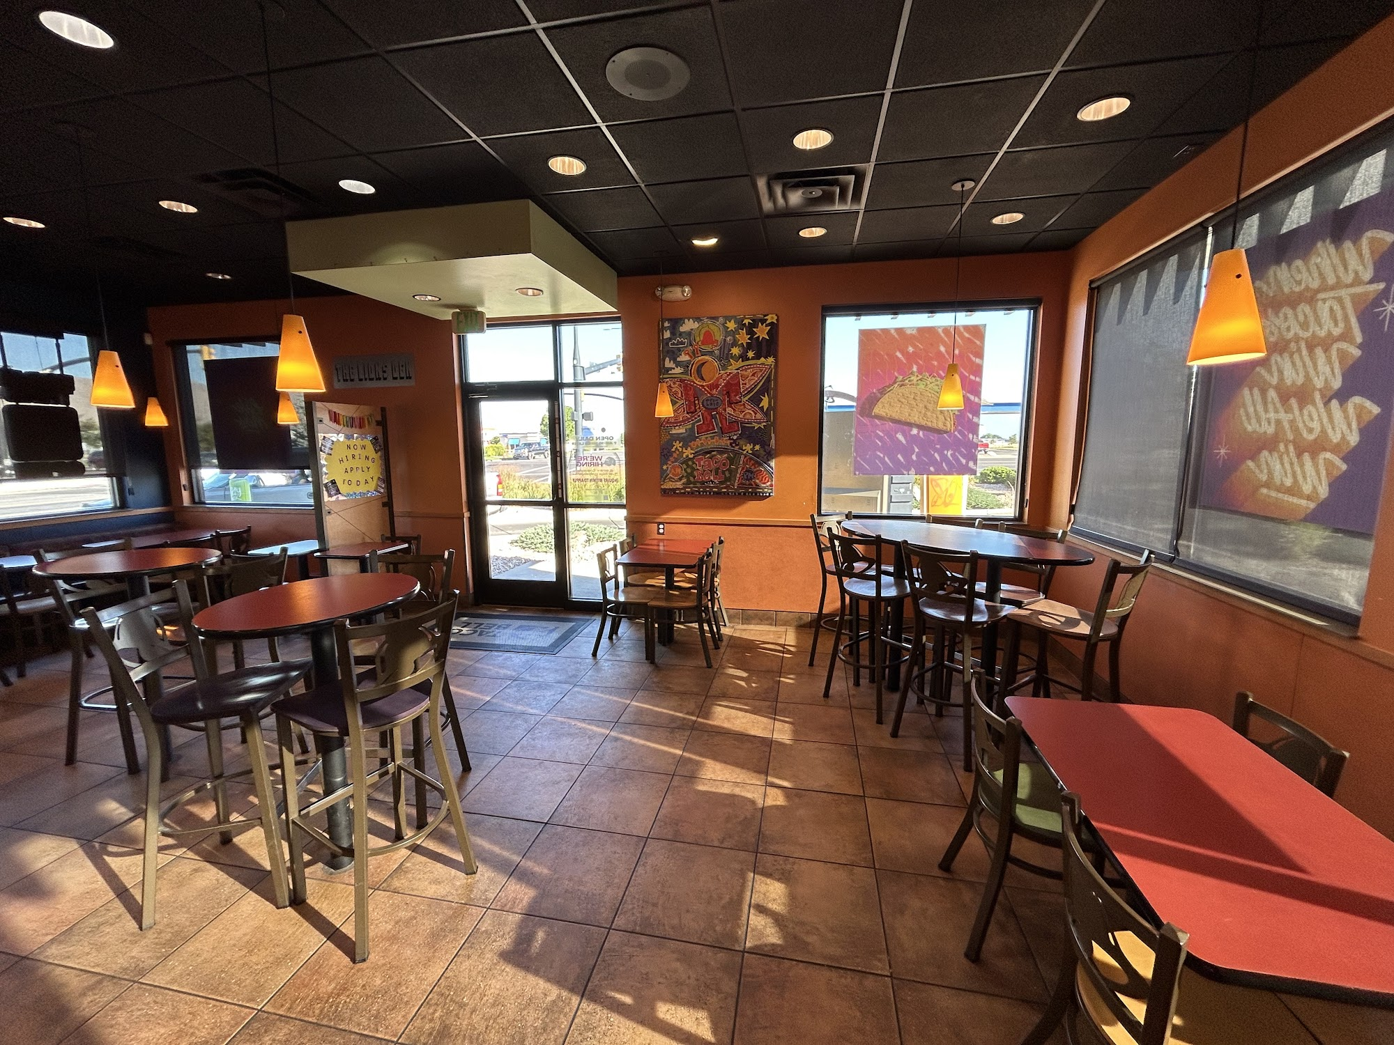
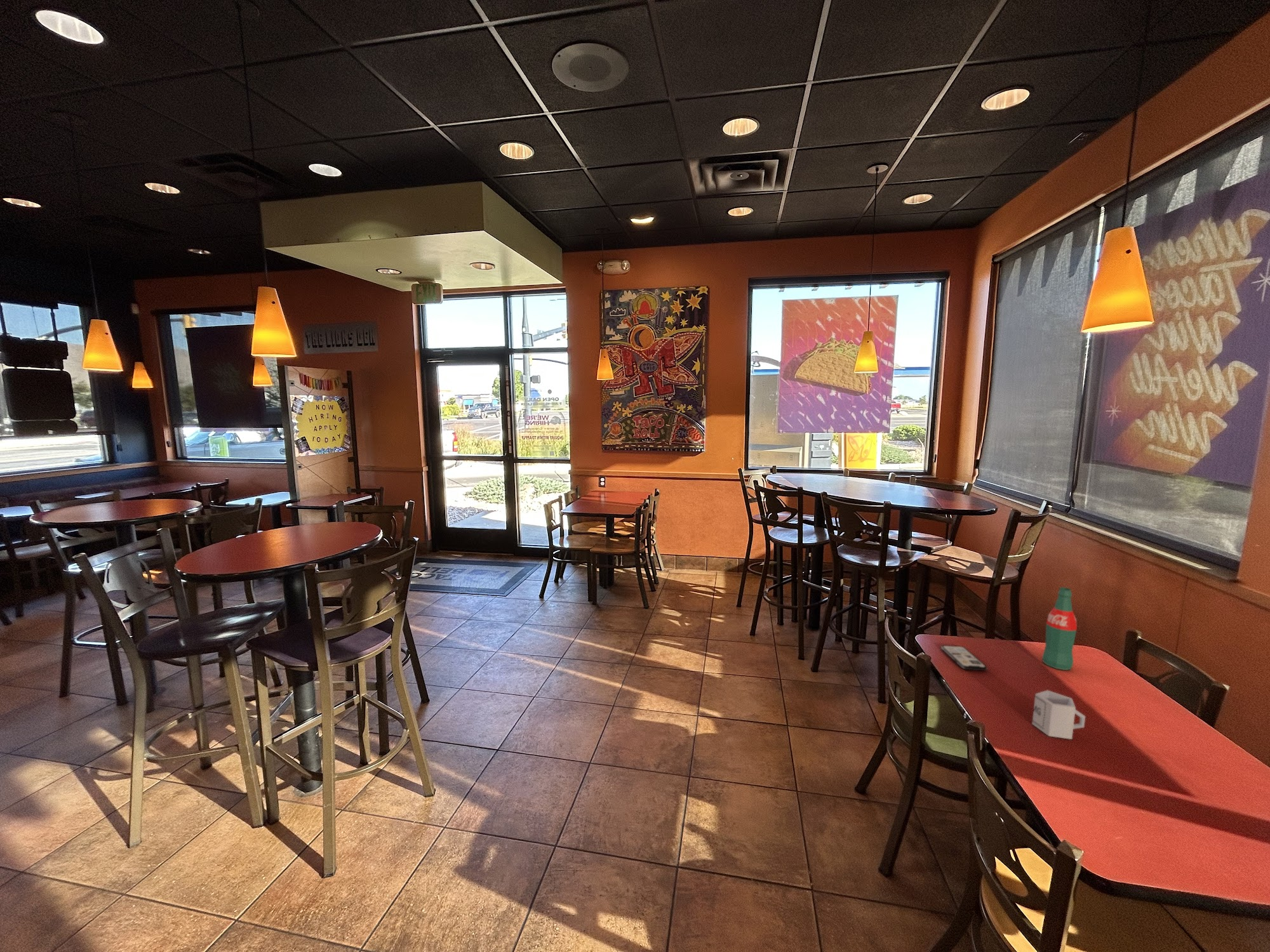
+ cup (1059, 715)
+ pop (1061, 626)
+ phone case (963, 657)
